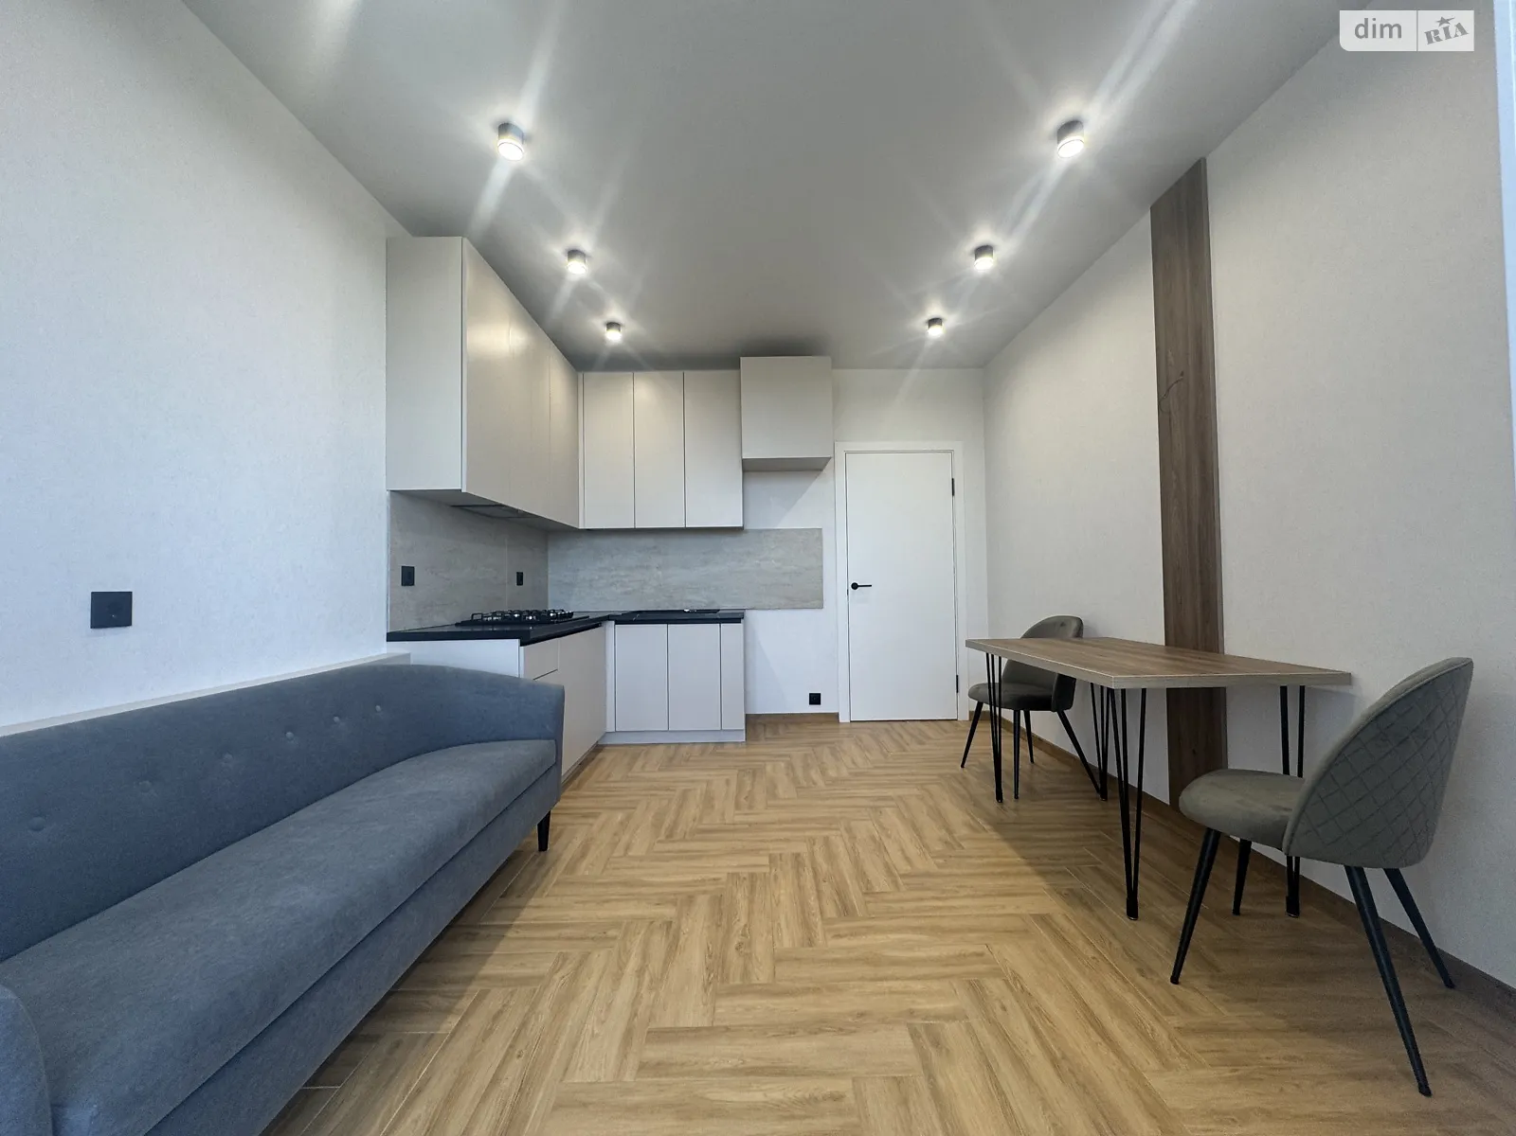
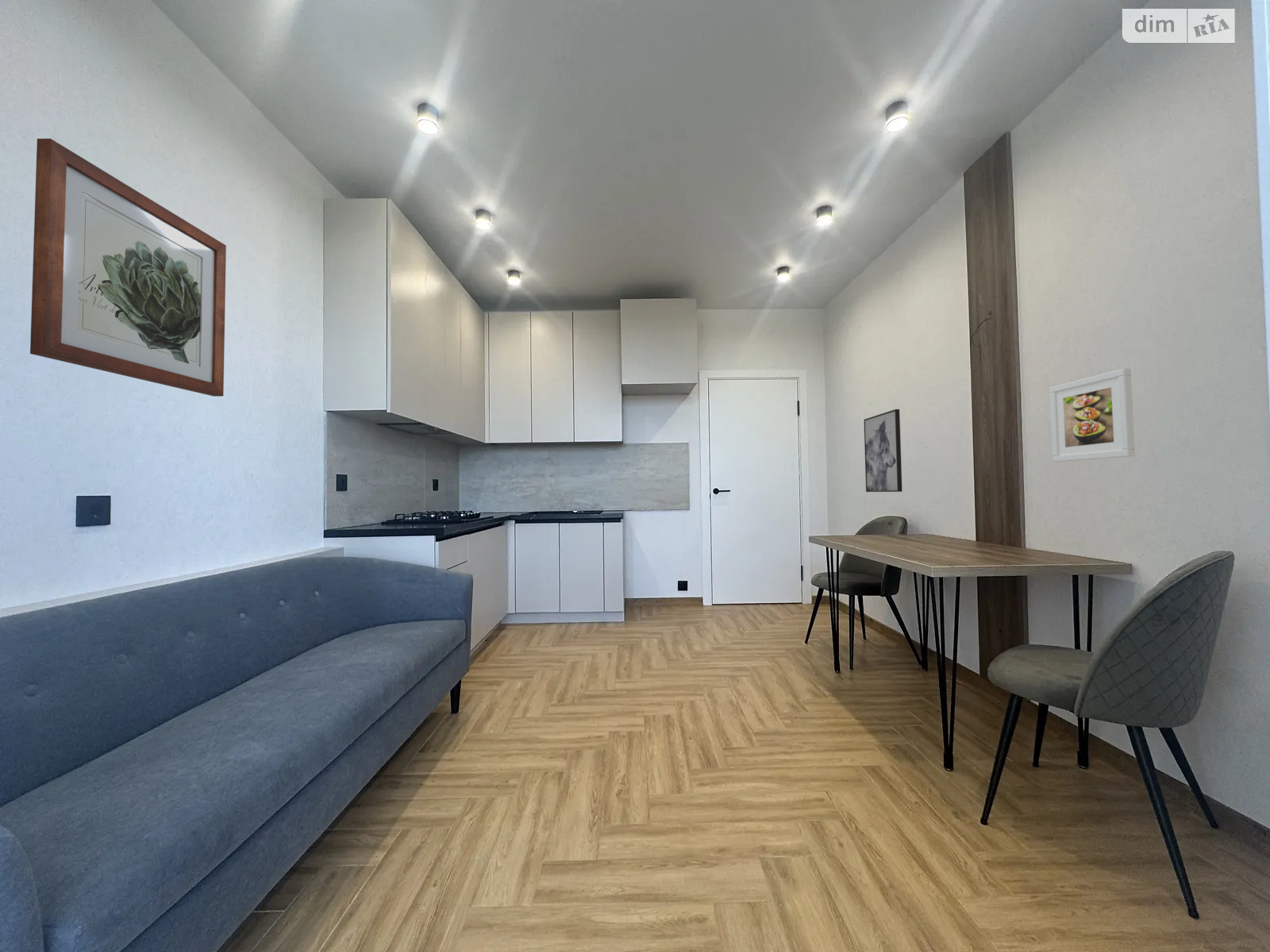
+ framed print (1088, 418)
+ wall art (881, 453)
+ wall art (146, 289)
